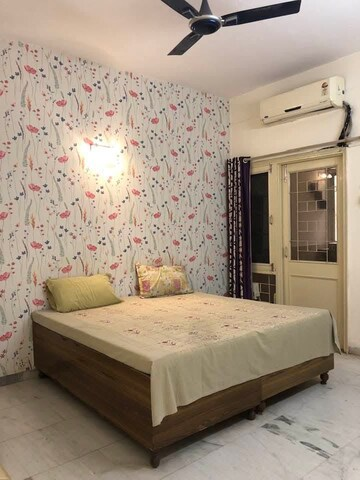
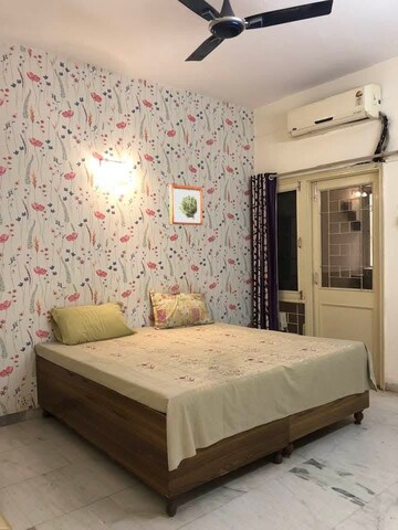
+ wall art (186, 205)
